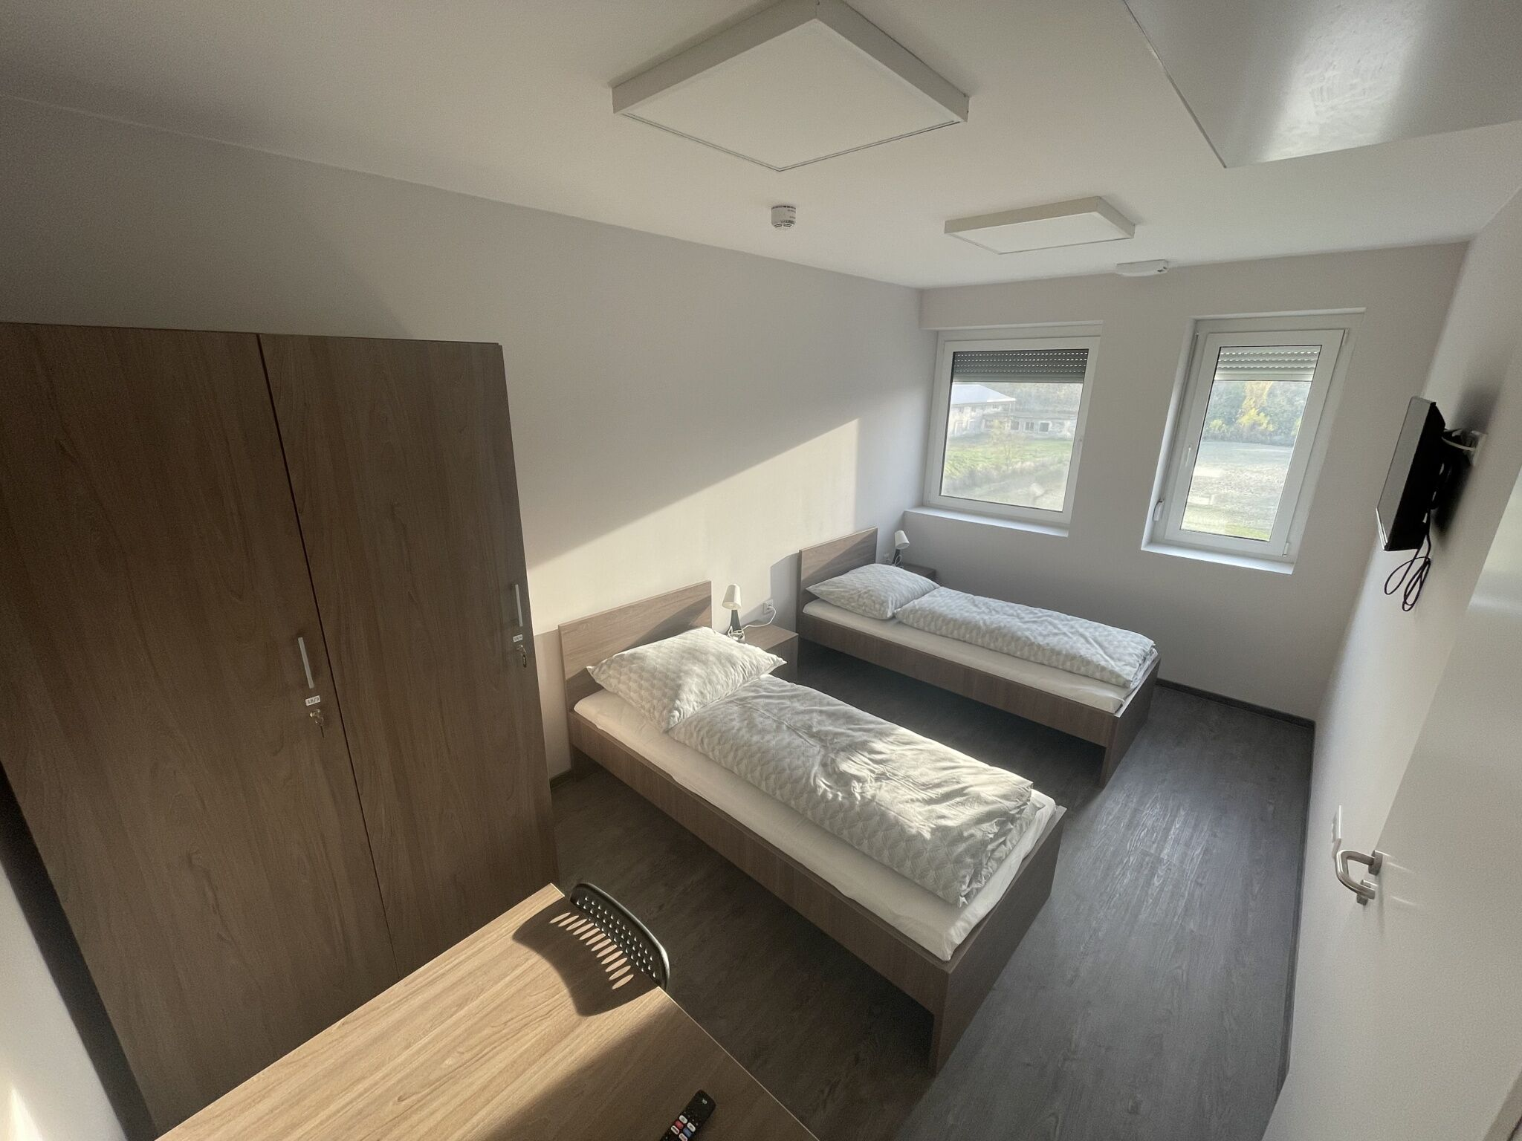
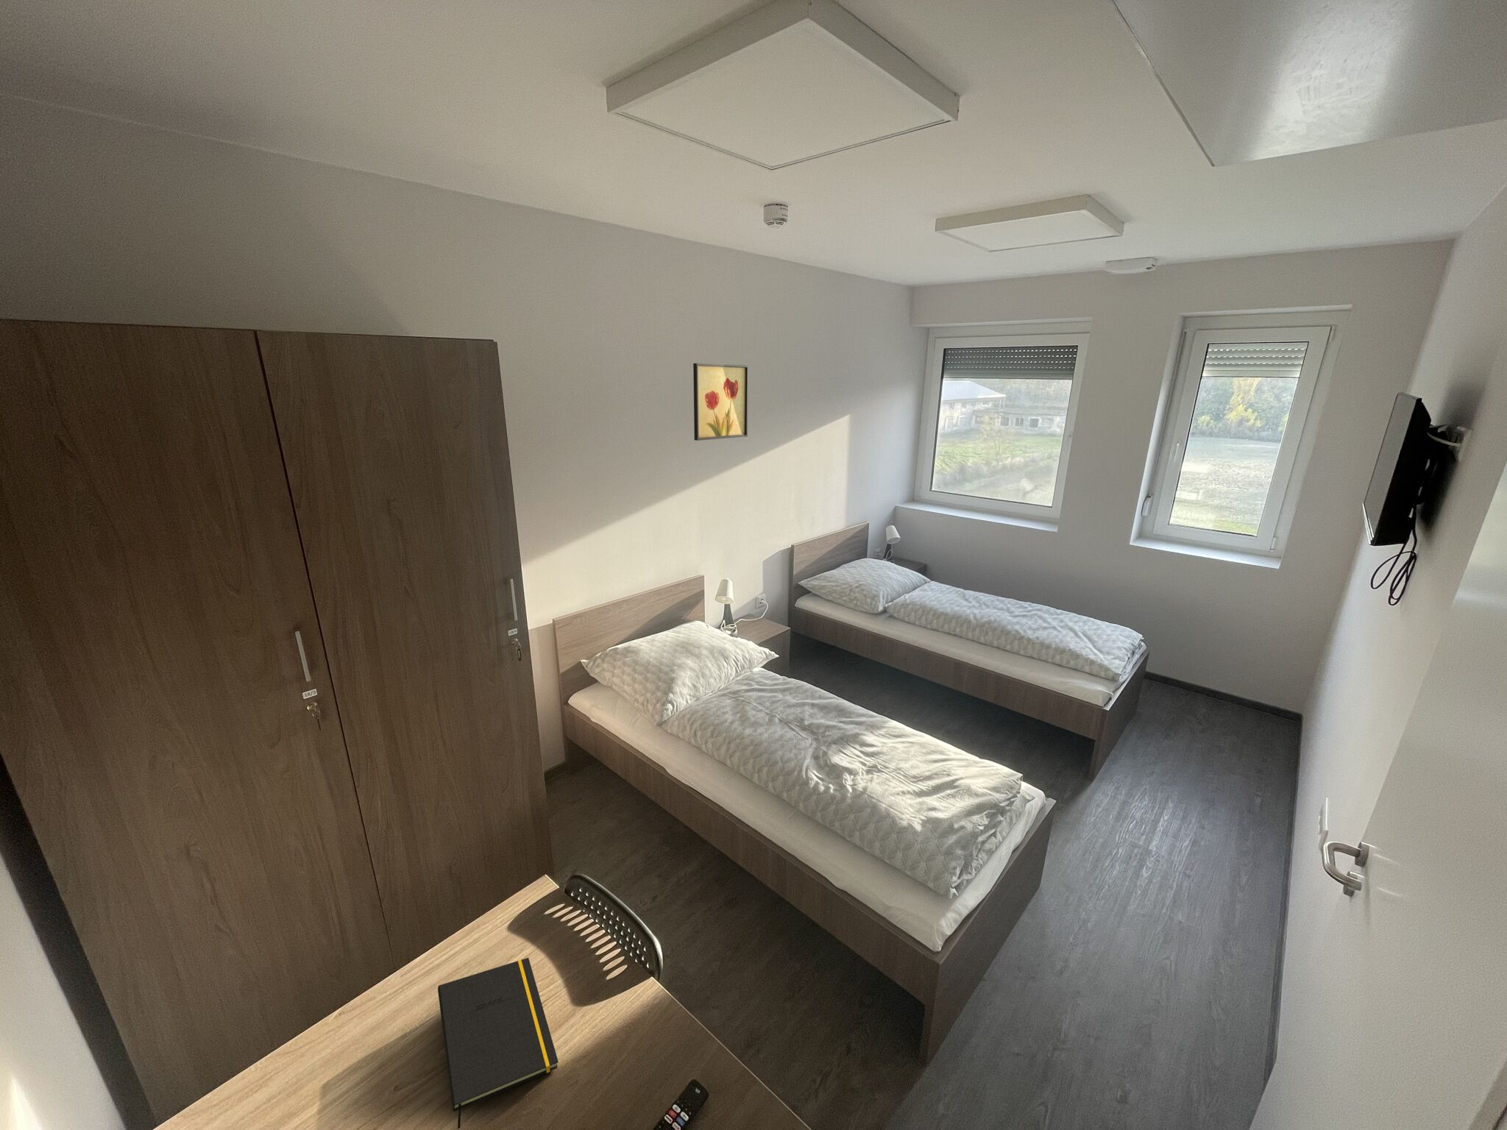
+ notepad (495, 1024)
+ wall art (720, 401)
